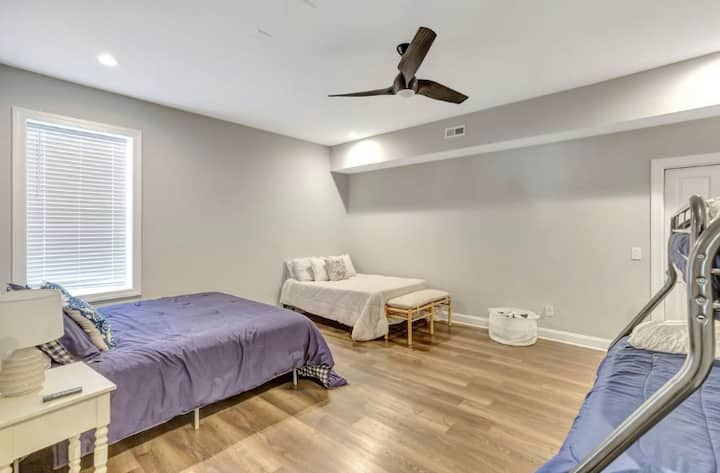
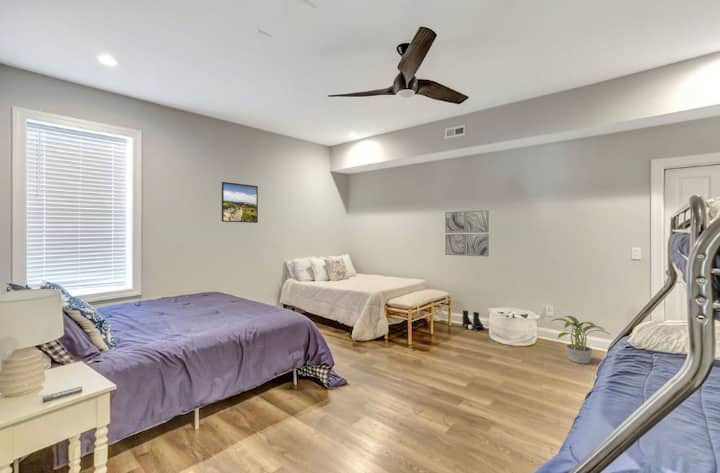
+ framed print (240, 203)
+ potted plant (579, 340)
+ wall art (466, 232)
+ boots (473, 318)
